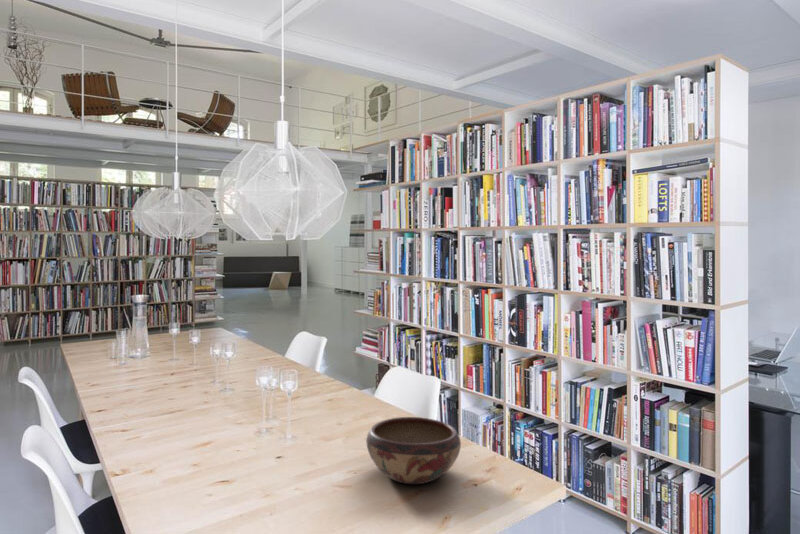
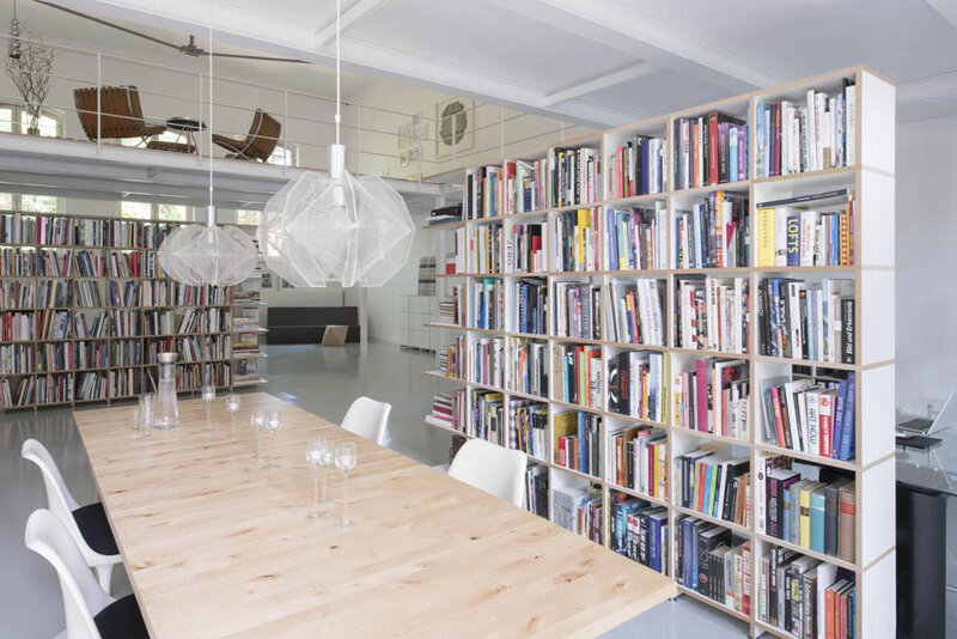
- decorative bowl (413, 451)
